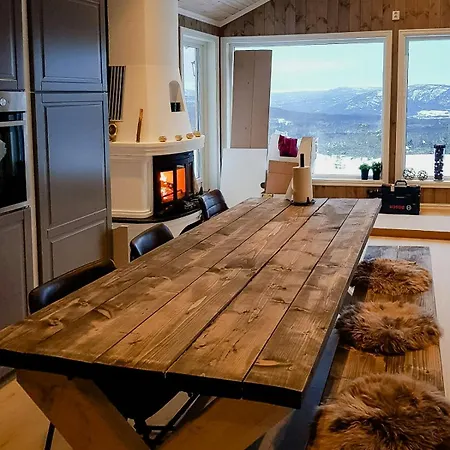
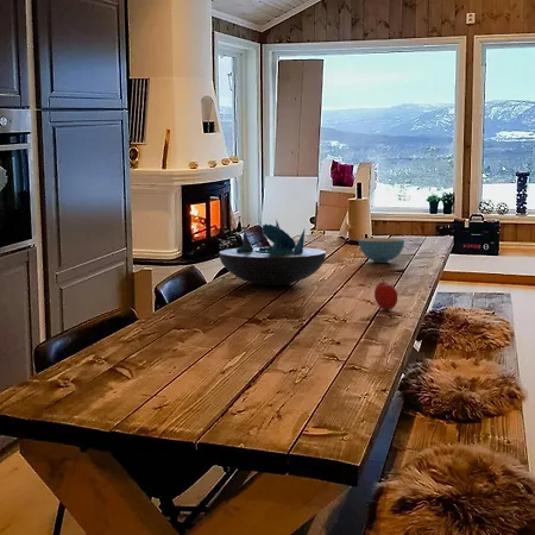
+ cereal bowl (380, 250)
+ fruit (385, 294)
+ decorative bowl (272, 252)
